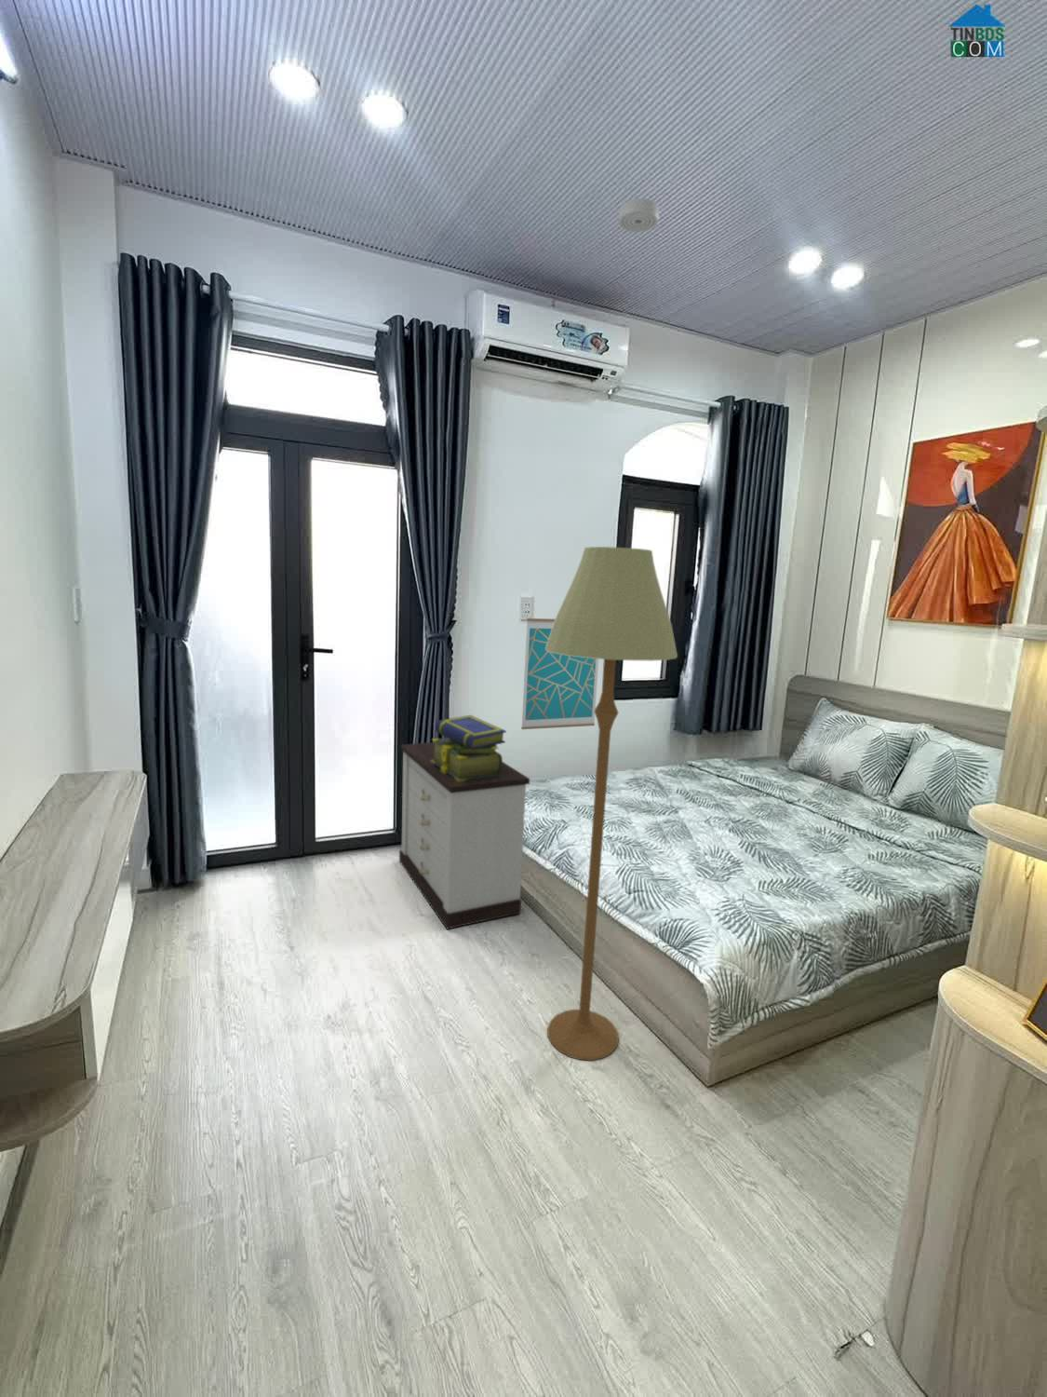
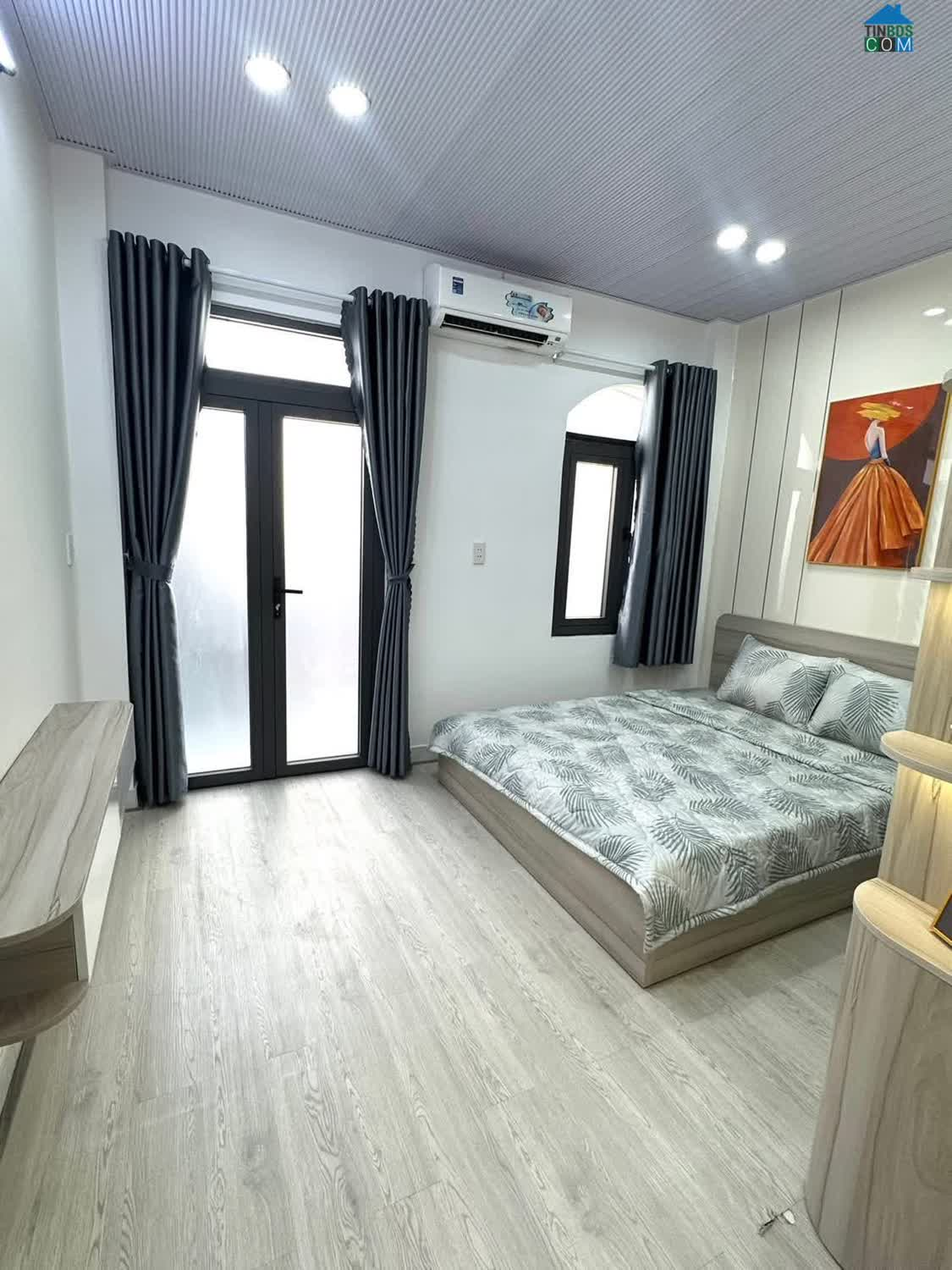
- wall art (561, 673)
- stack of books (469, 745)
- nightstand (456, 823)
- smoke detector (639, 216)
- floor lamp (598, 809)
